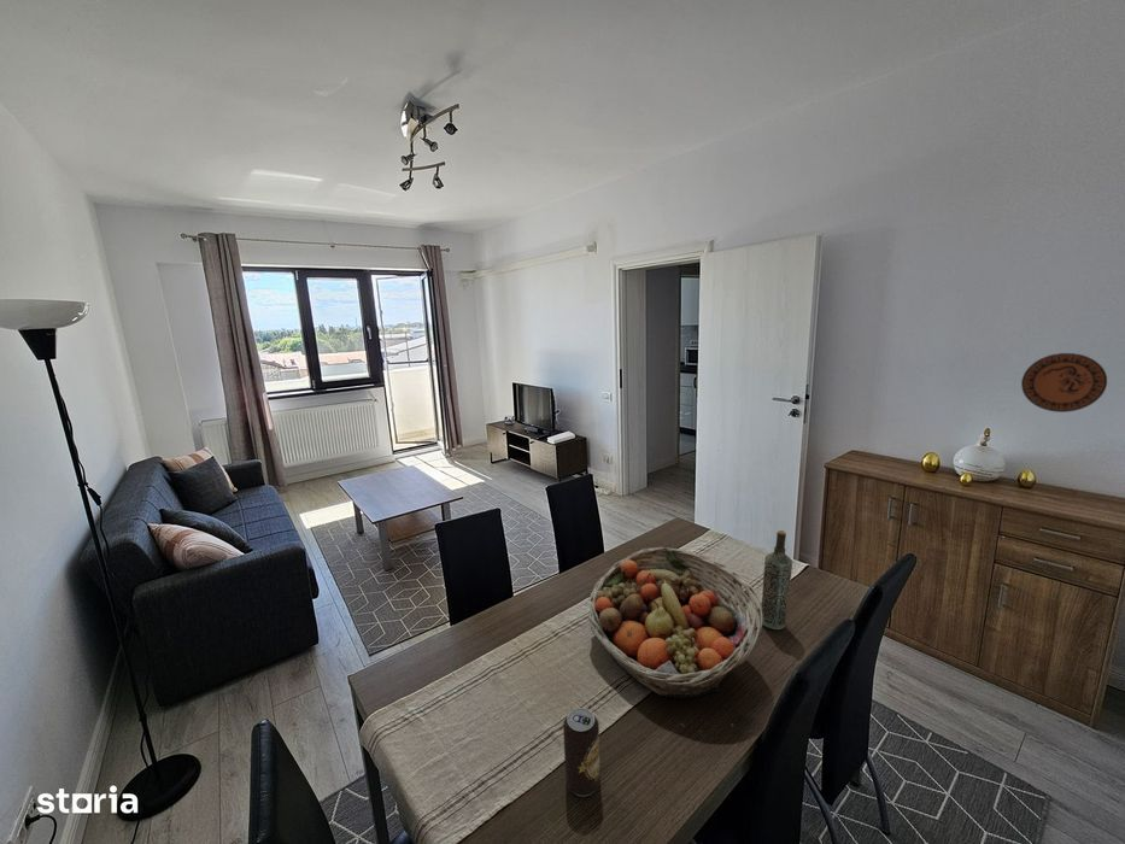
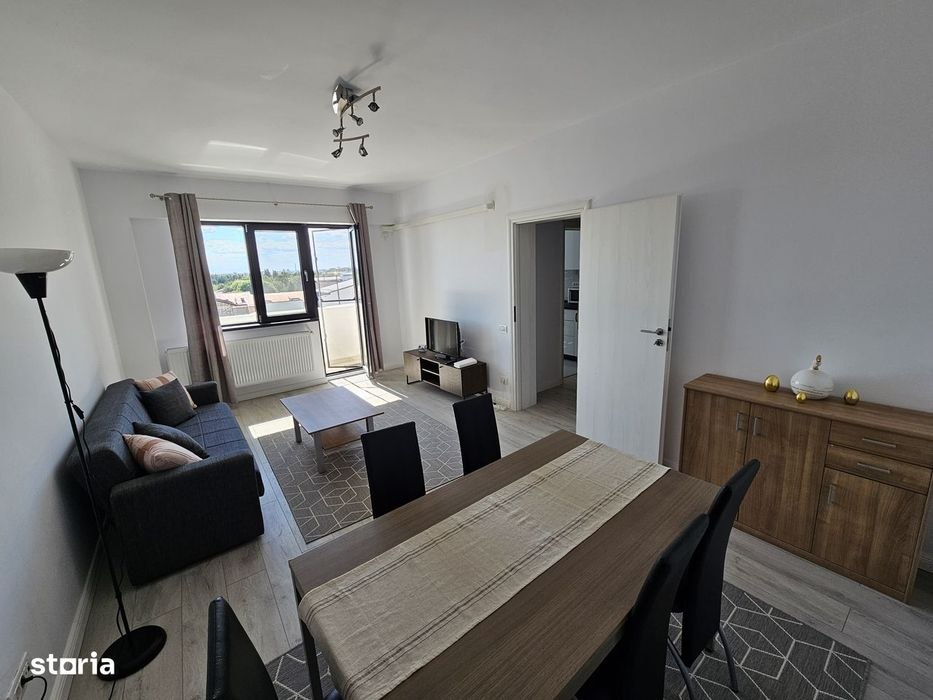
- beverage can (581, 750)
- decorative plate (1062, 382)
- bottle (777, 578)
- fruit basket (668, 616)
